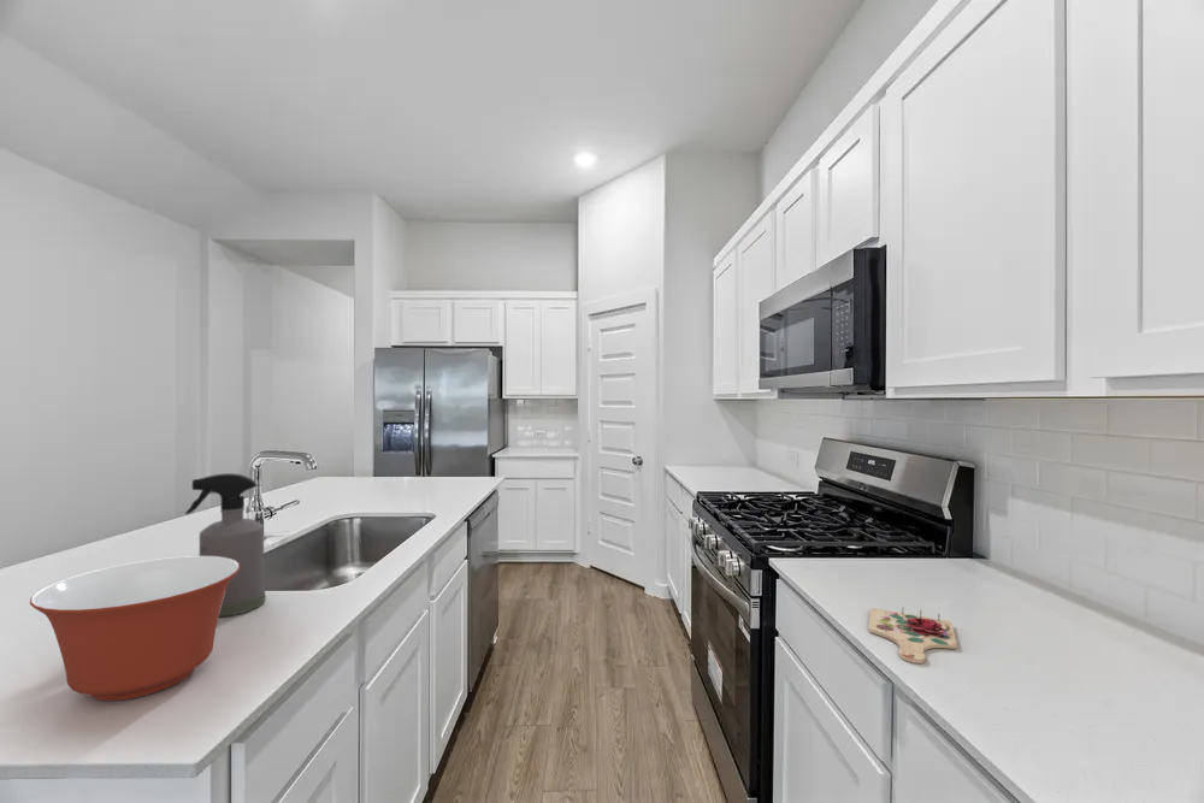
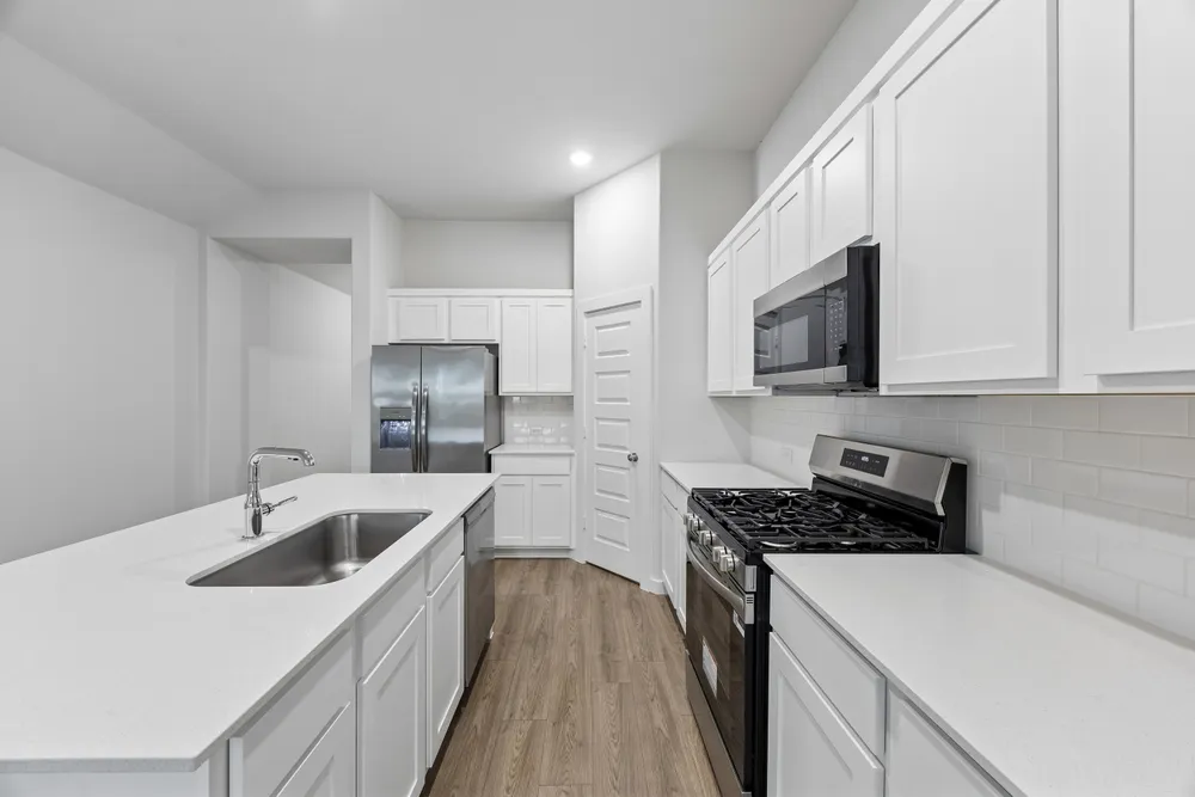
- spray bottle (226, 539)
- cutting board (910, 631)
- mixing bowl (144, 628)
